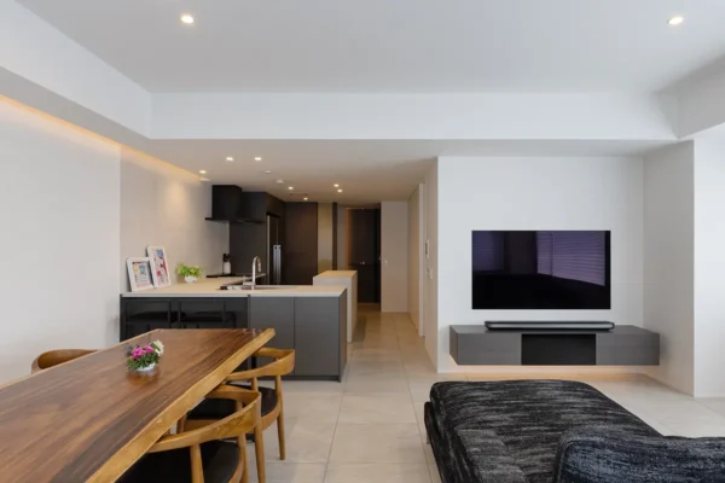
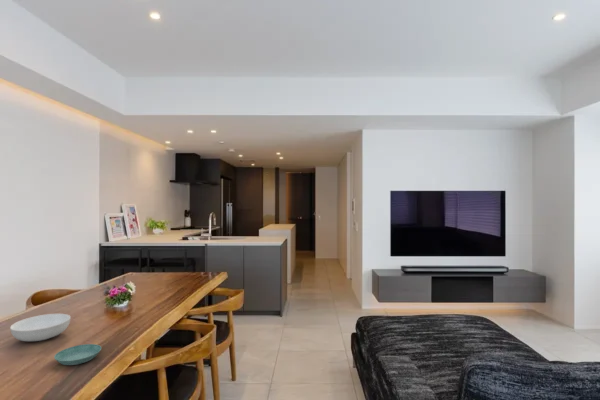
+ serving bowl (41, 329)
+ saucer (78, 355)
